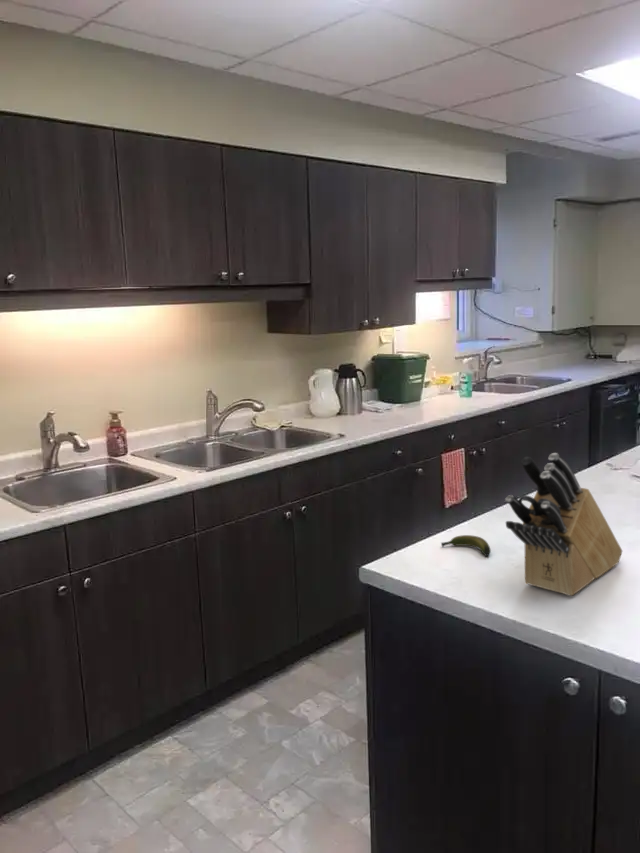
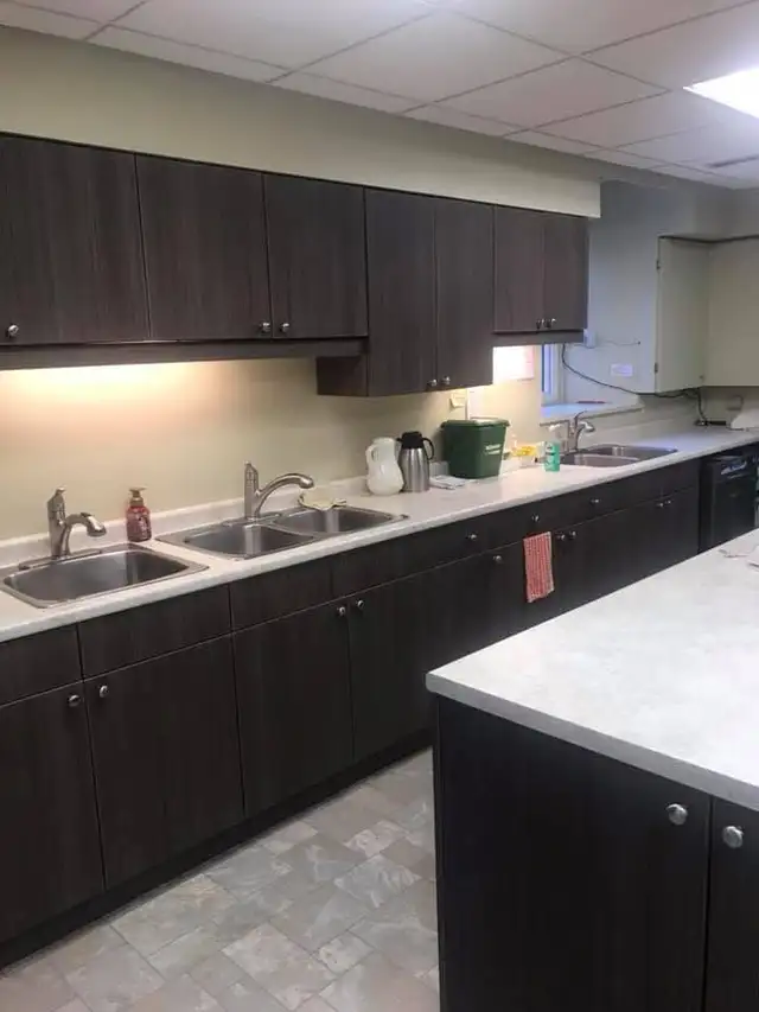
- banana (466, 543)
- knife block (566, 512)
